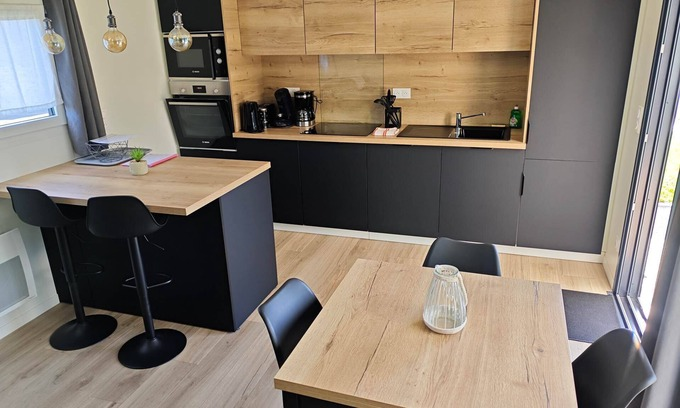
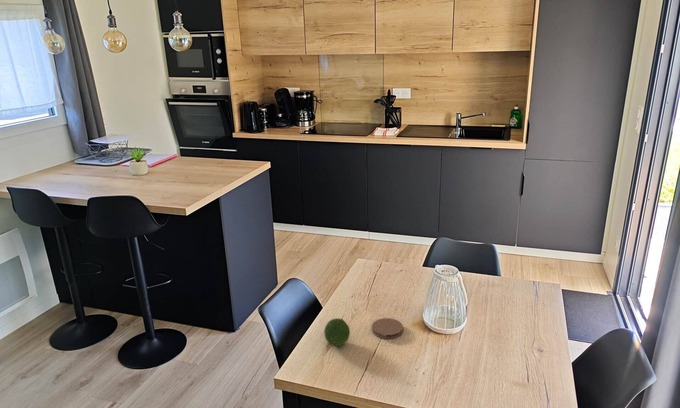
+ coaster (387, 328)
+ fruit (337, 332)
